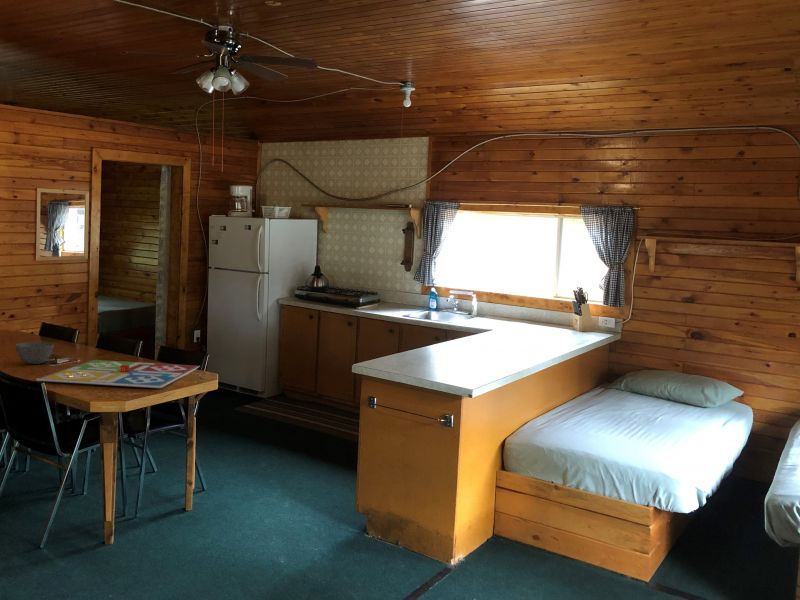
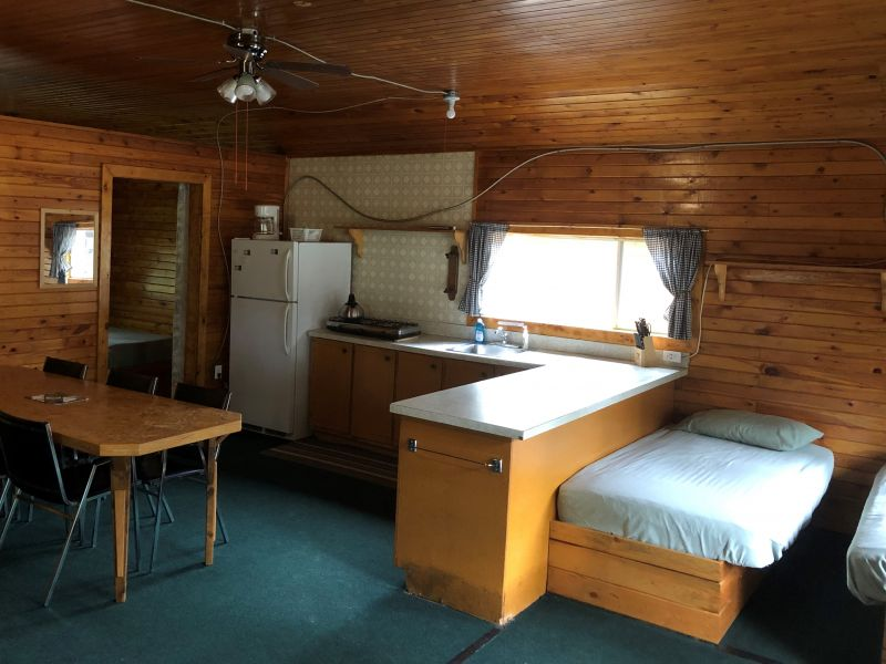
- bowl (34, 353)
- gameboard (124, 369)
